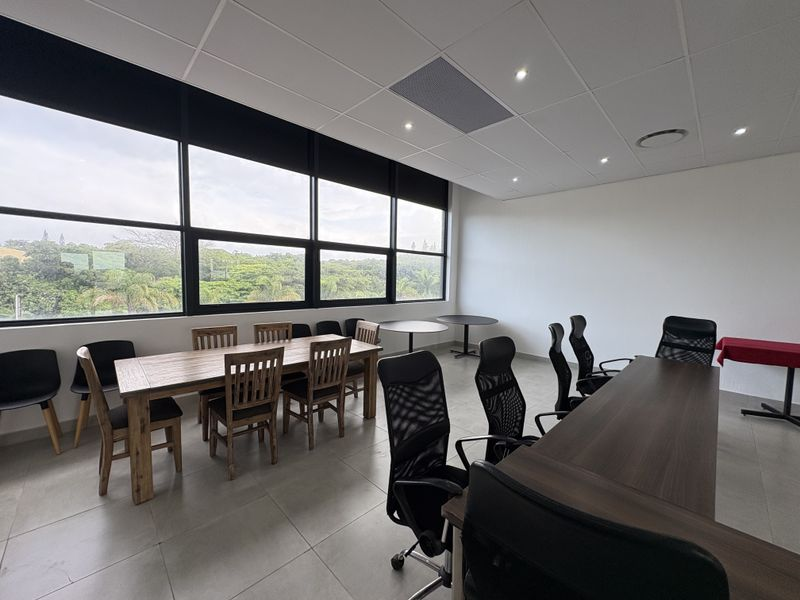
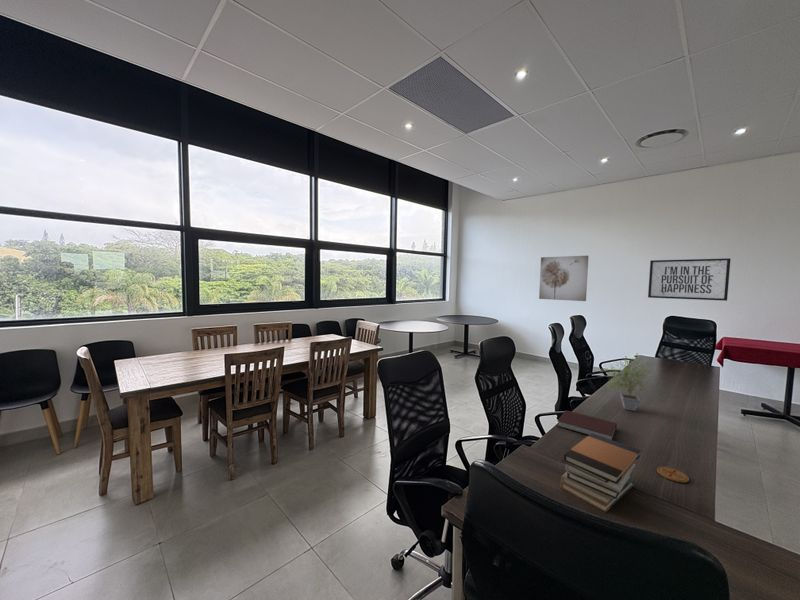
+ notebook (586, 424)
+ book stack (600, 469)
+ wall art (562, 278)
+ coaster (672, 474)
+ mirror (686, 279)
+ potted plant (626, 380)
